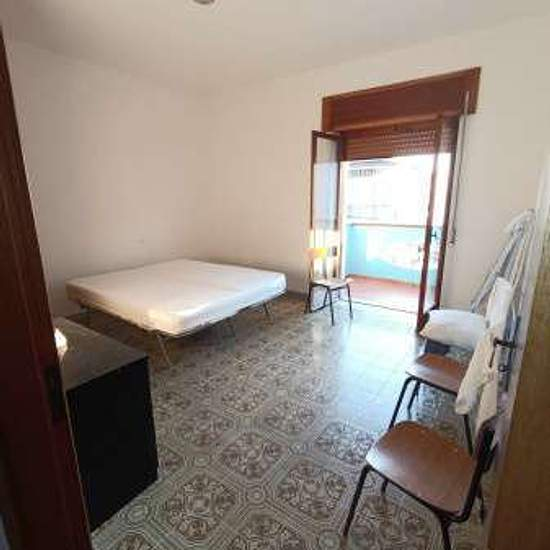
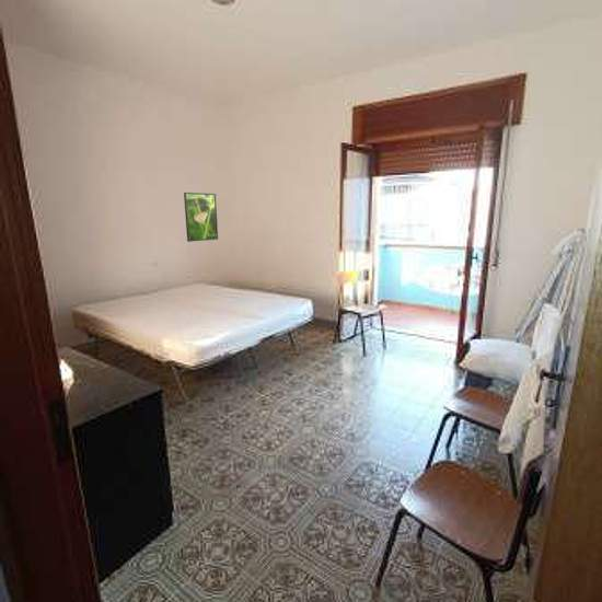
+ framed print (201, 217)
